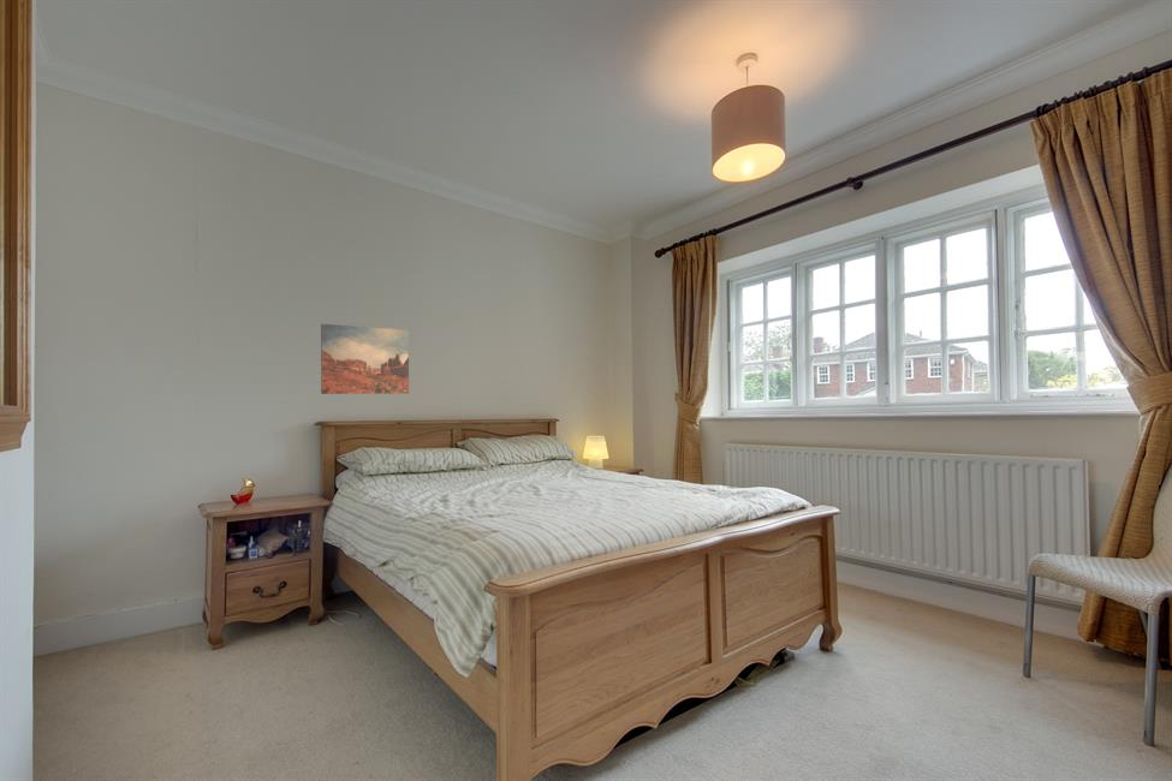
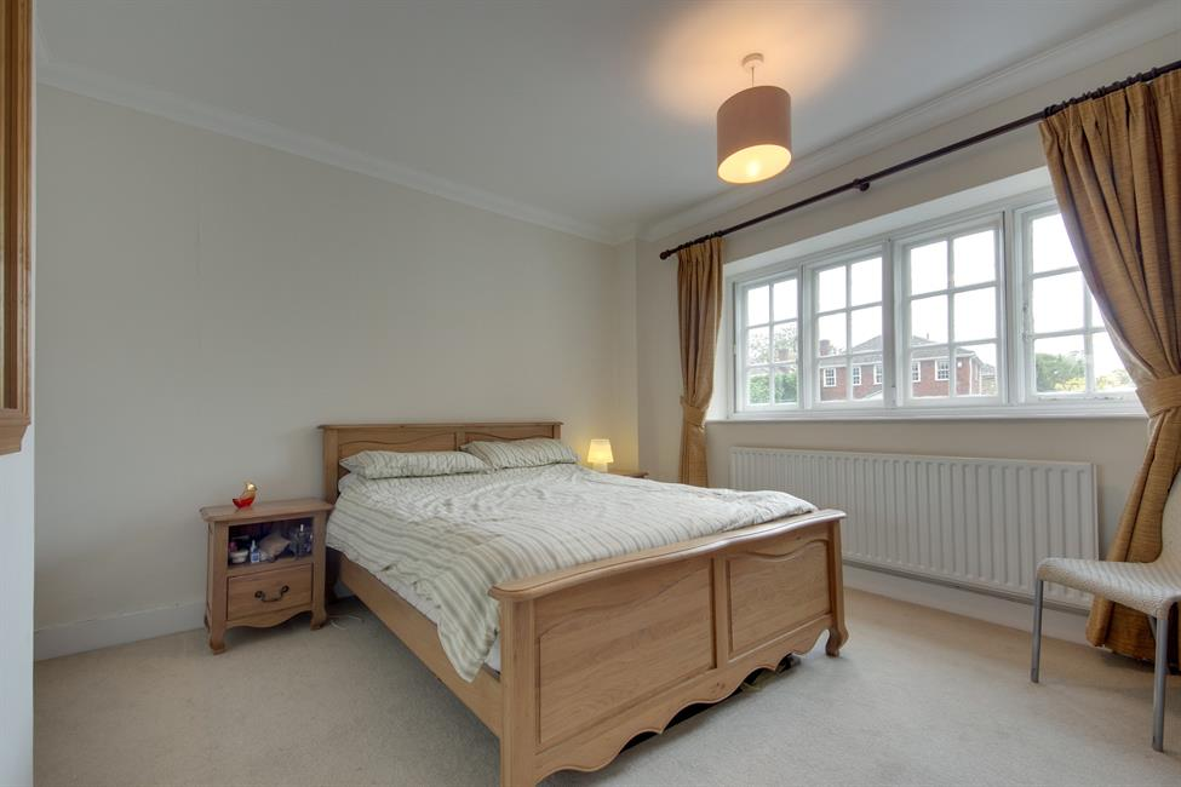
- wall art (367, 360)
